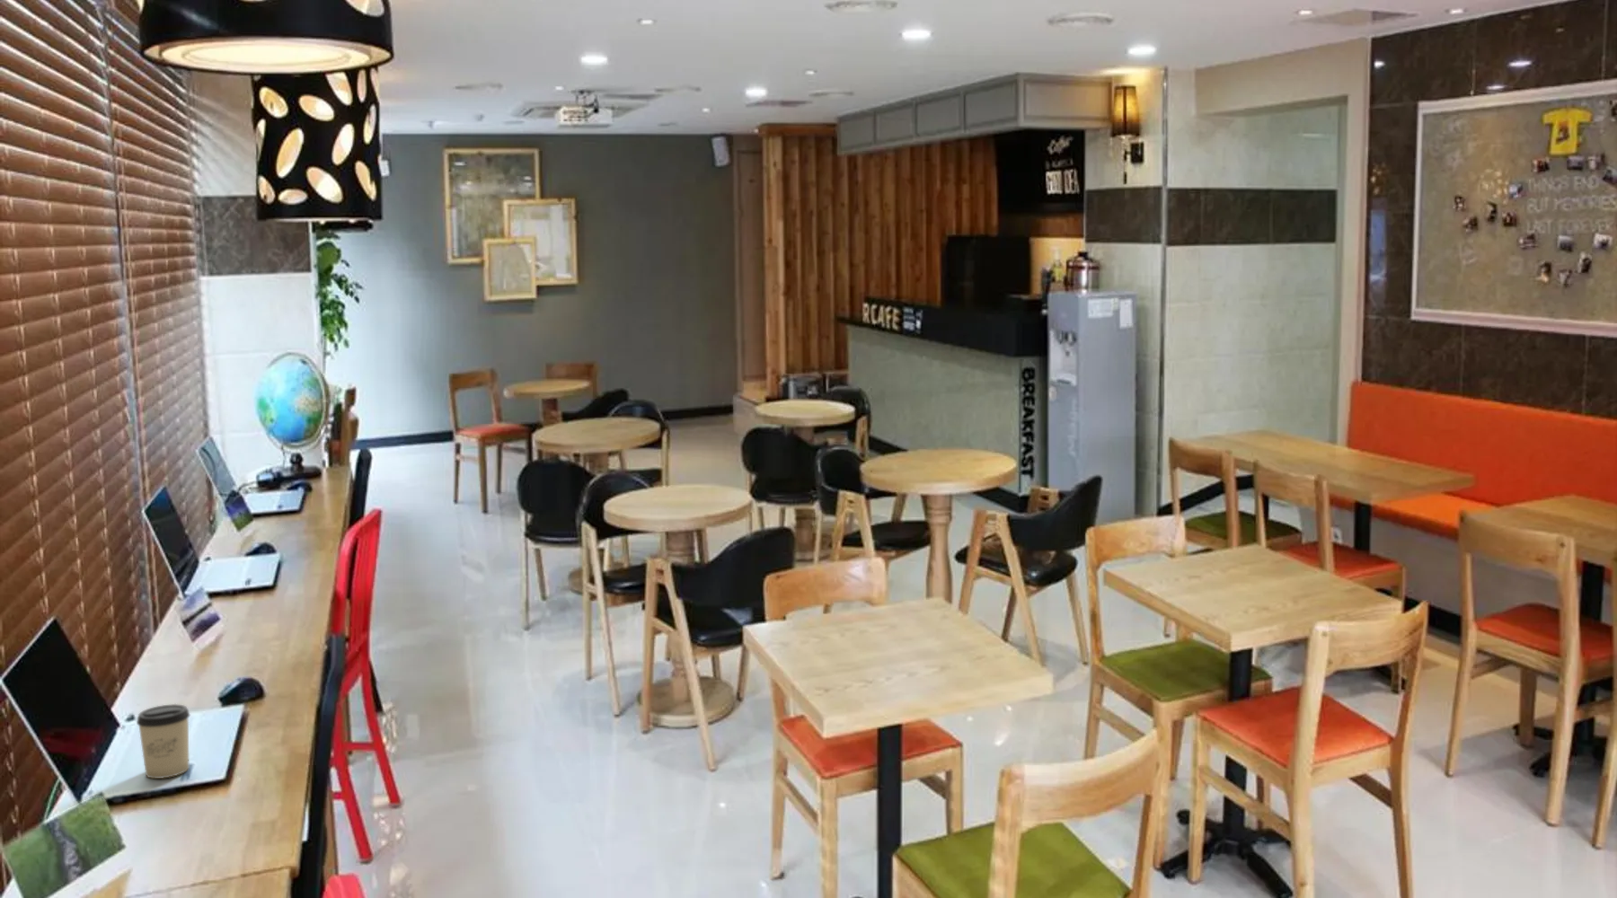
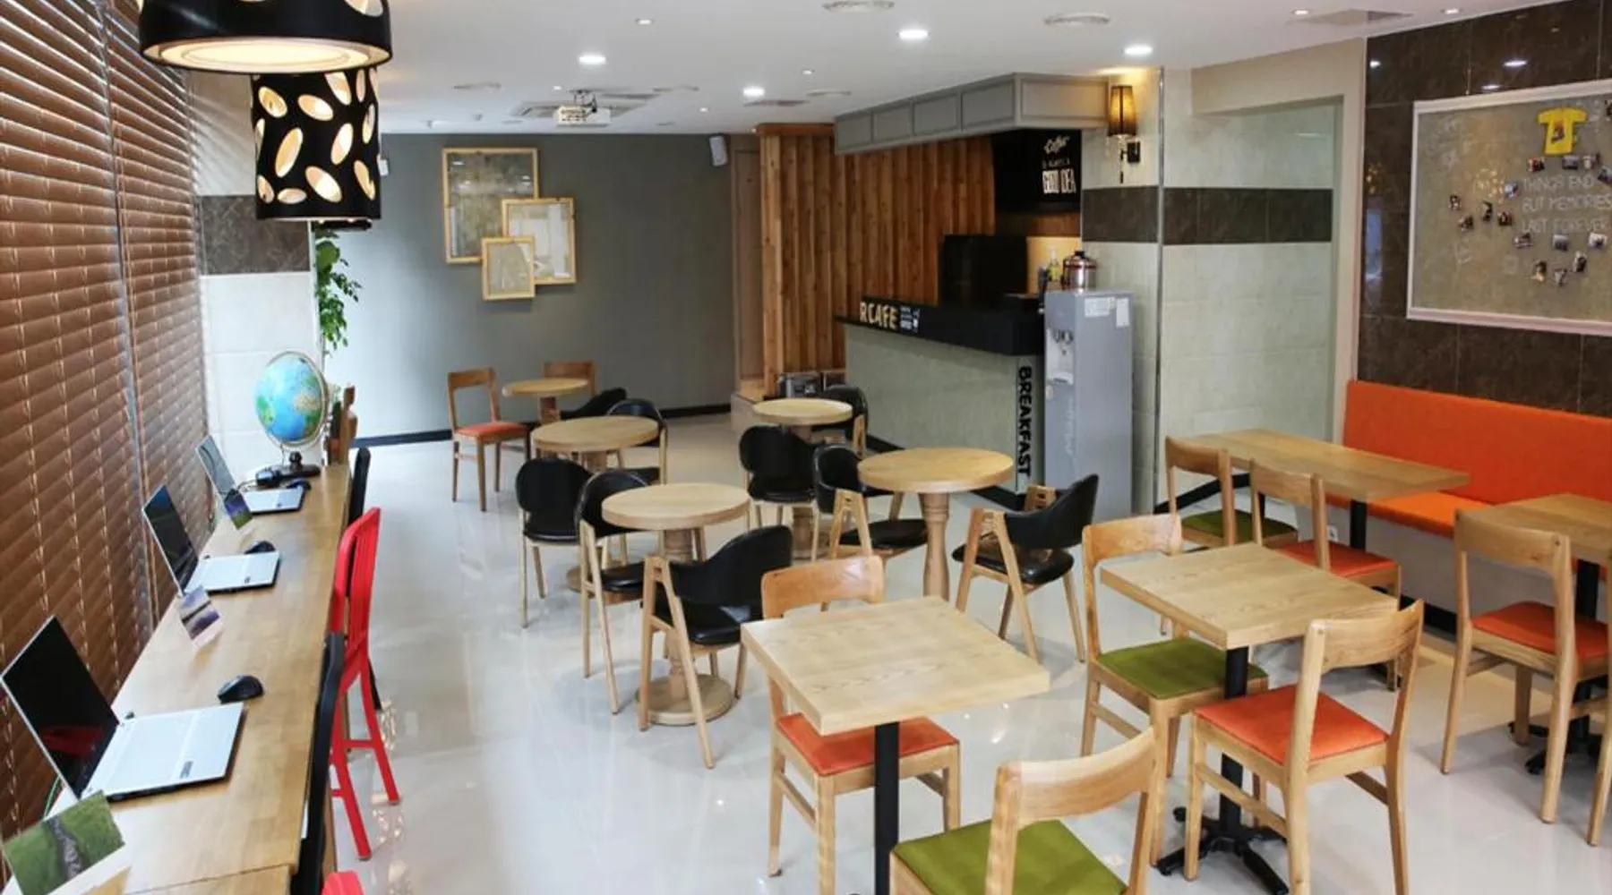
- cup (165, 741)
